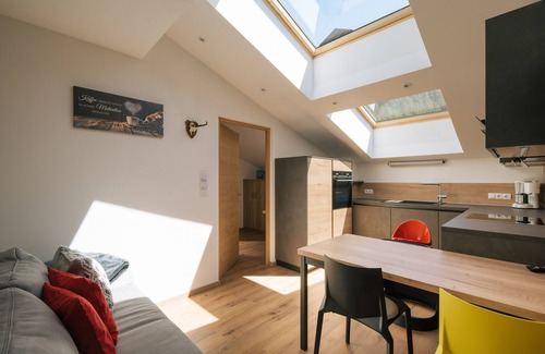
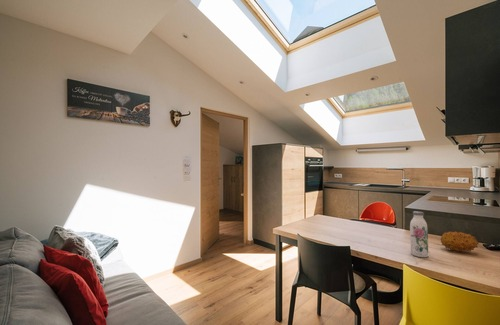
+ water bottle (418, 233)
+ fruit (459, 241)
